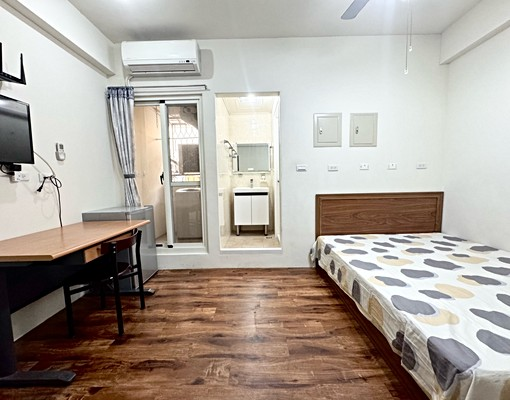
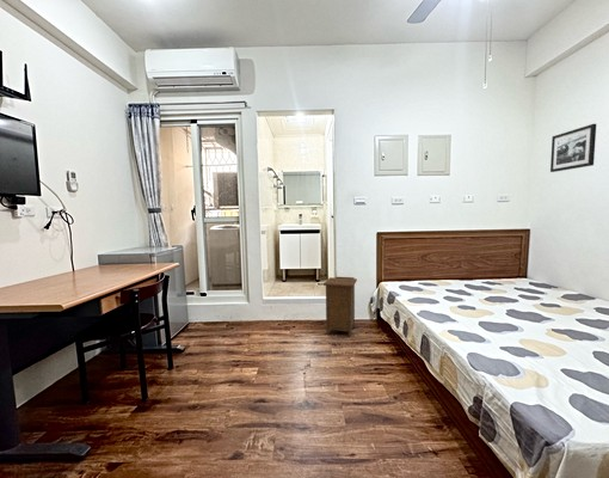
+ nightstand (342, 304)
+ picture frame (571, 149)
